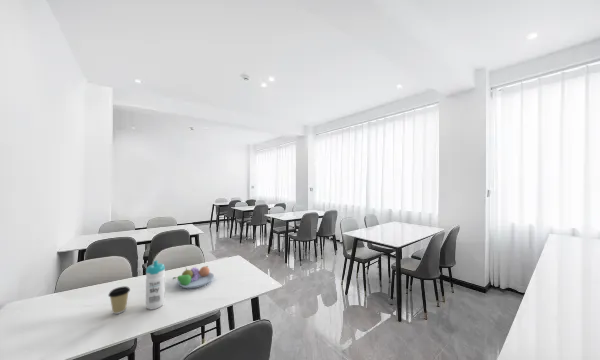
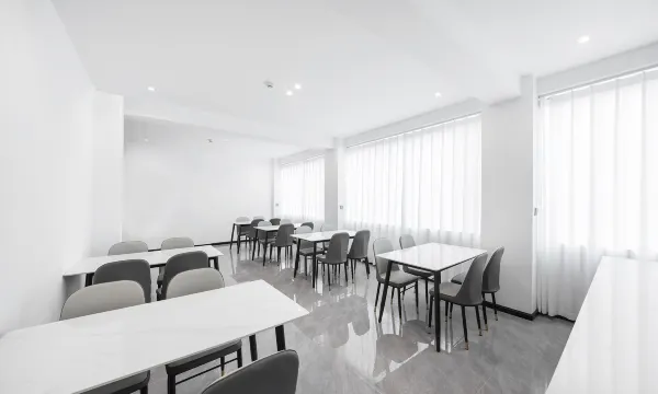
- water bottle (155, 283)
- fruit bowl (194, 275)
- coffee cup (119, 300)
